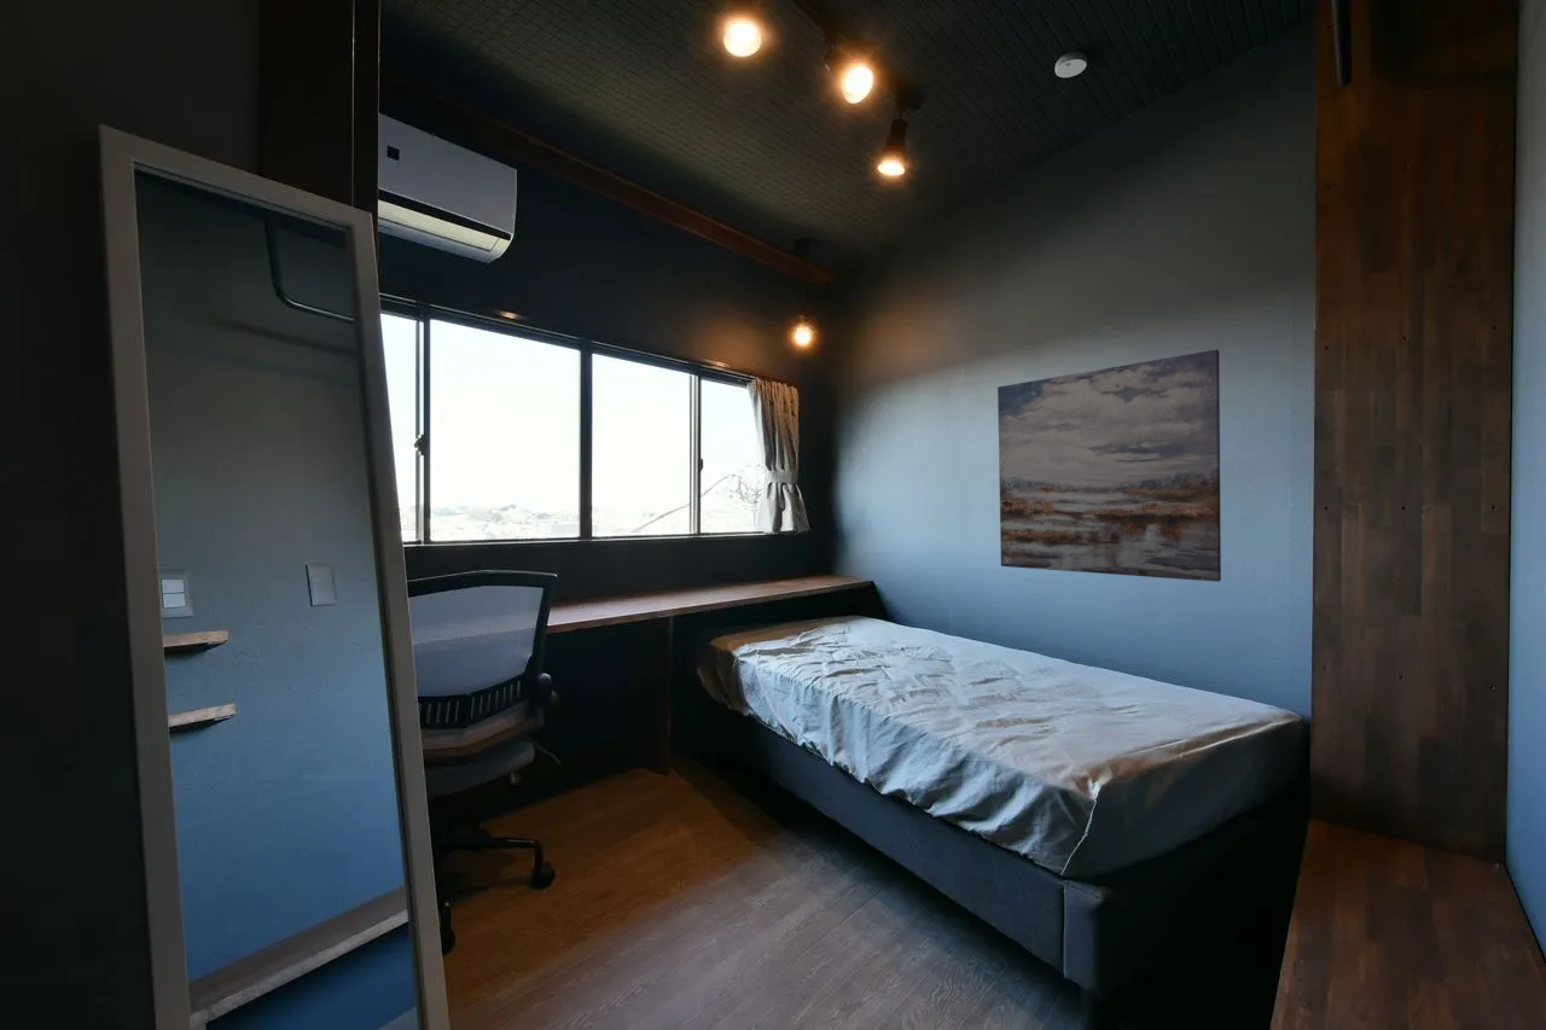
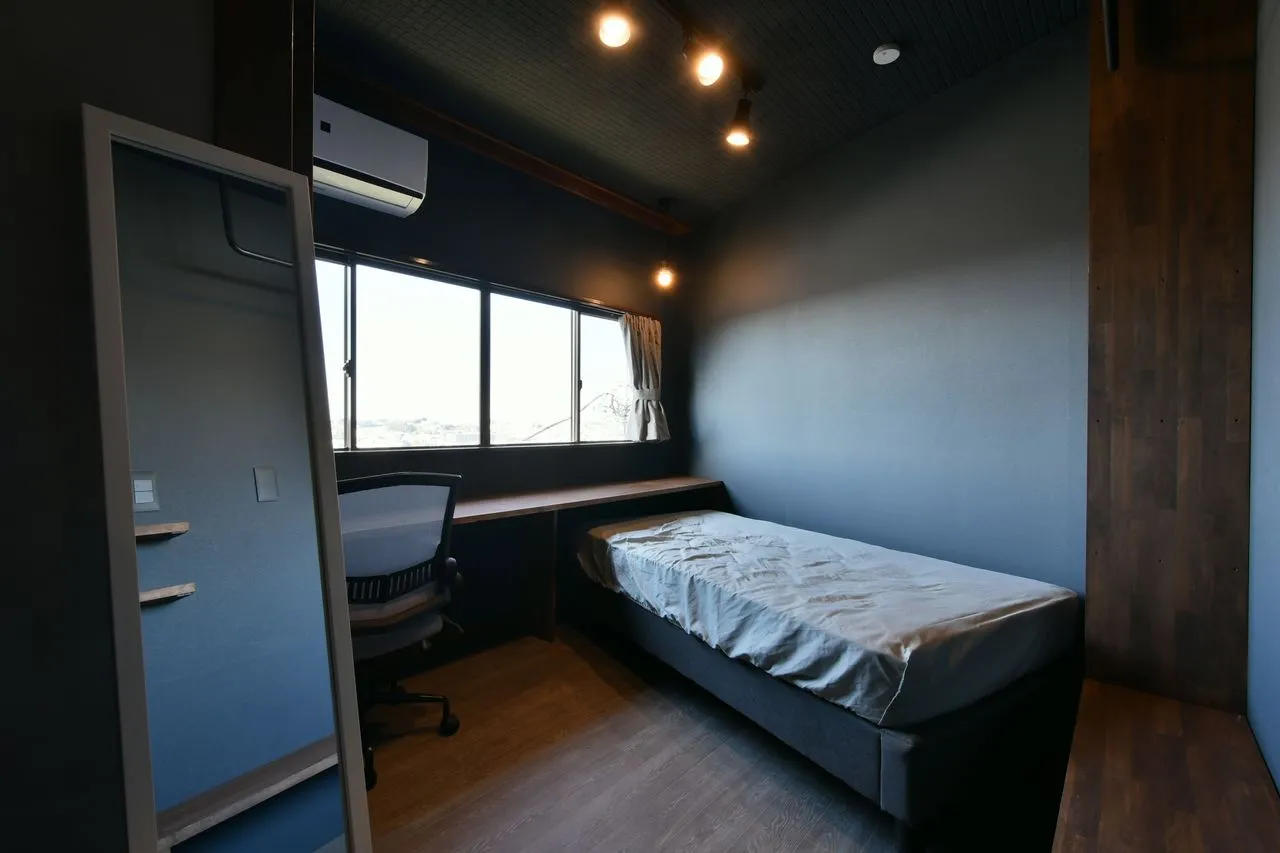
- wall art (1095, 472)
